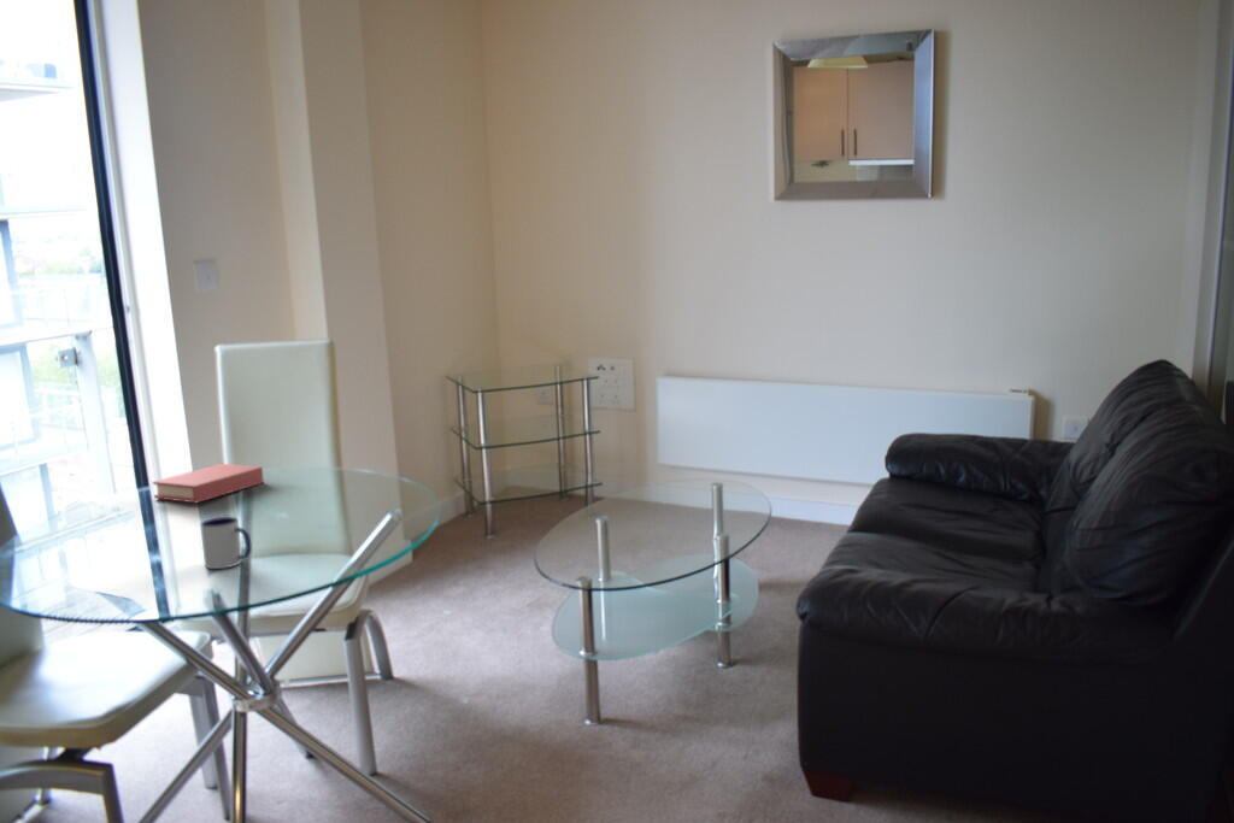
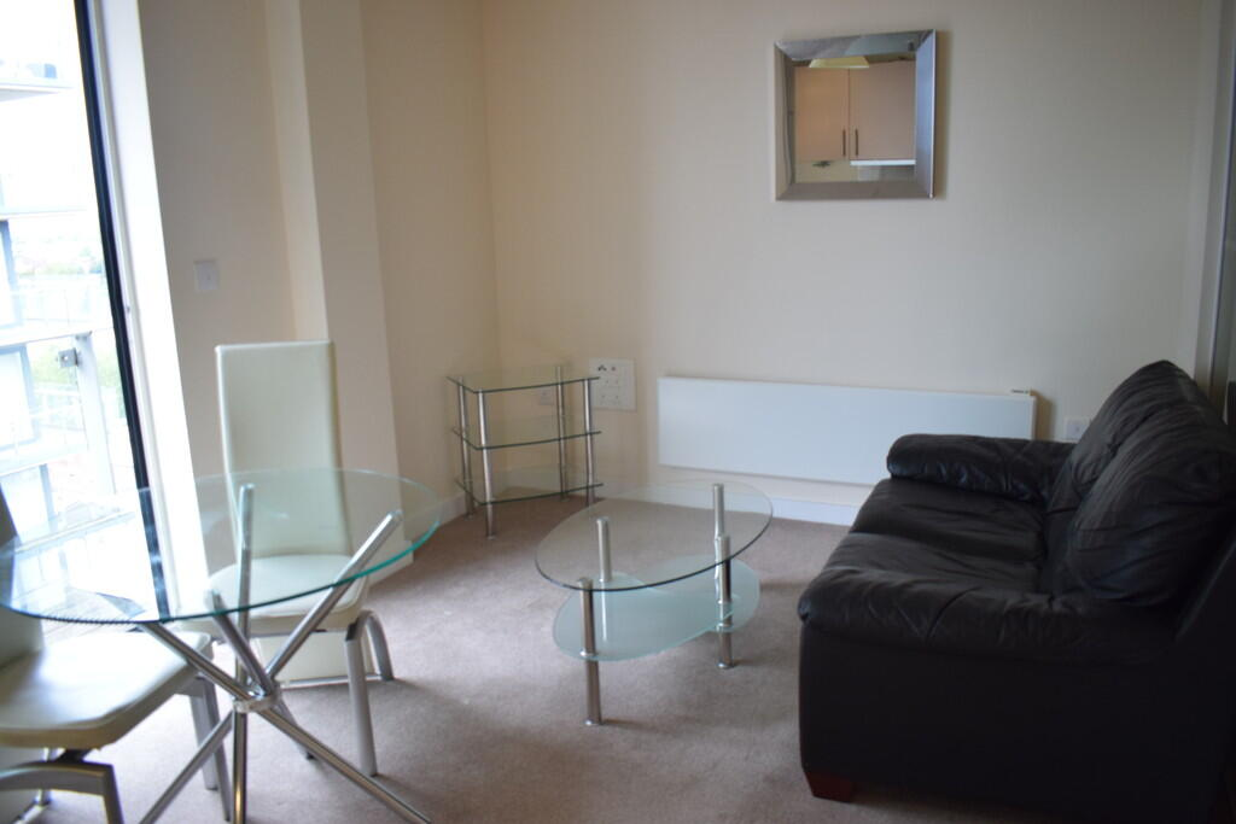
- mug (228, 542)
- book (208, 482)
